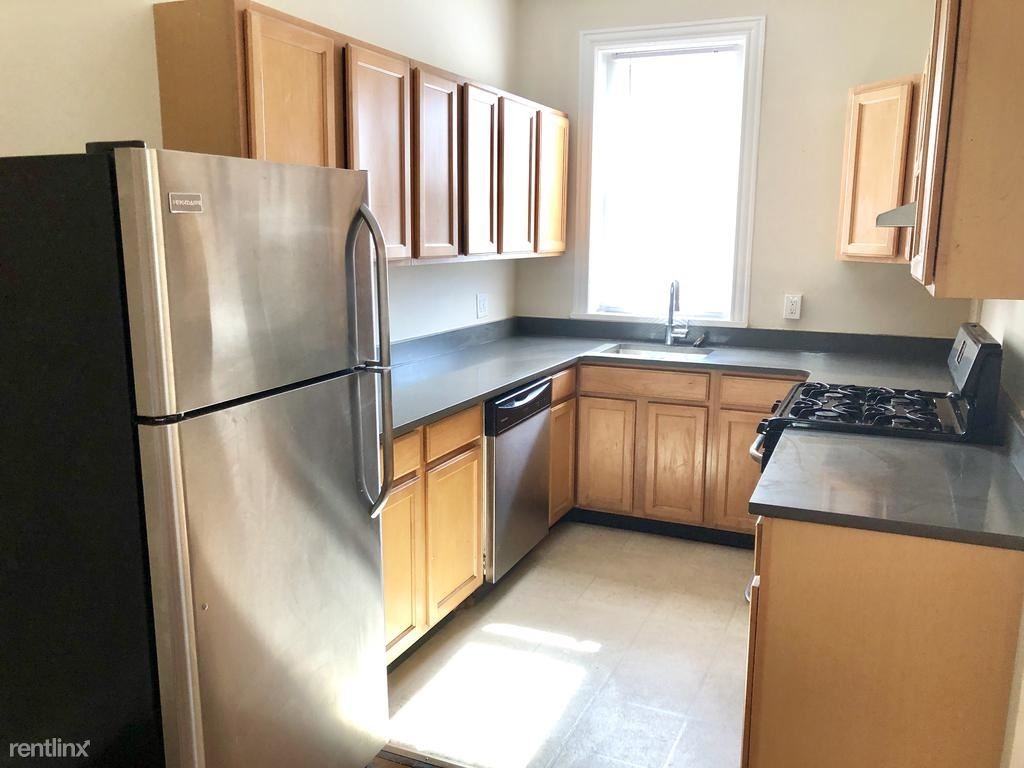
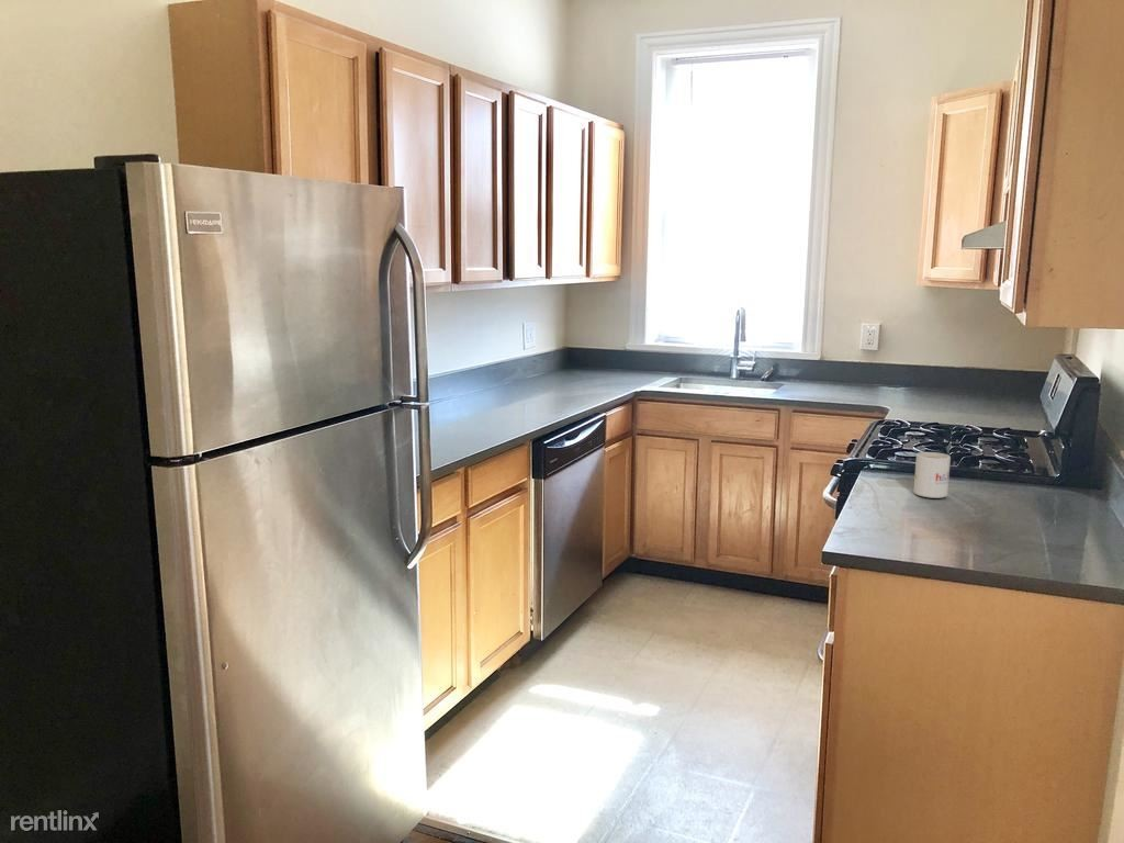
+ mug (933, 473)
